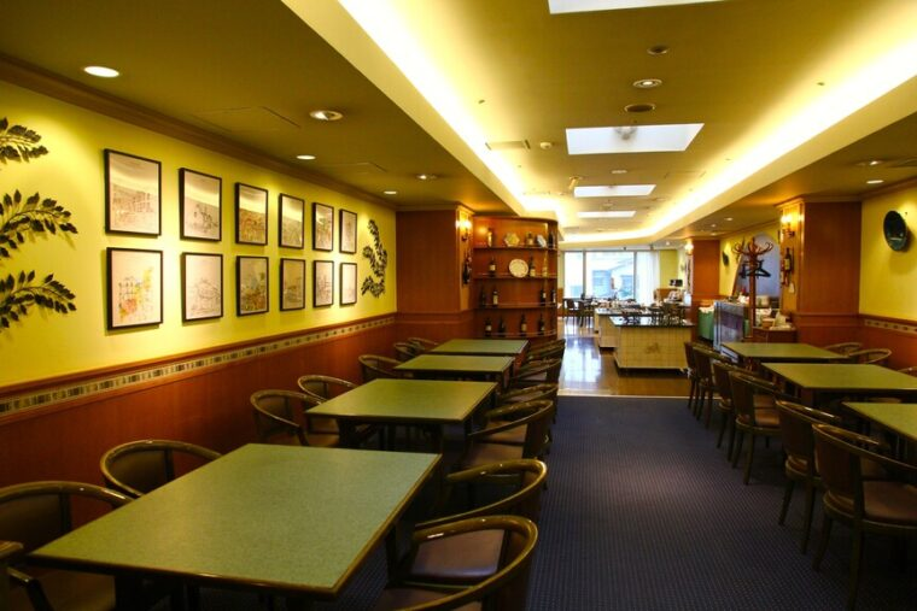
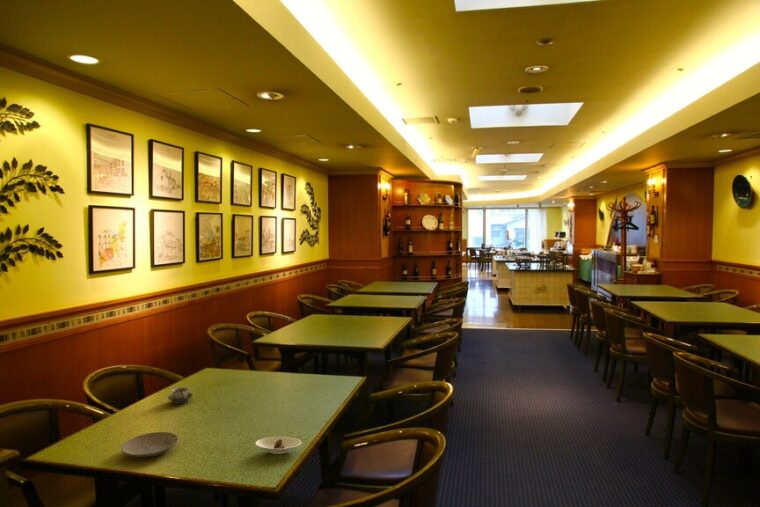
+ saucer (278, 445)
+ cup (180, 395)
+ plate (150, 446)
